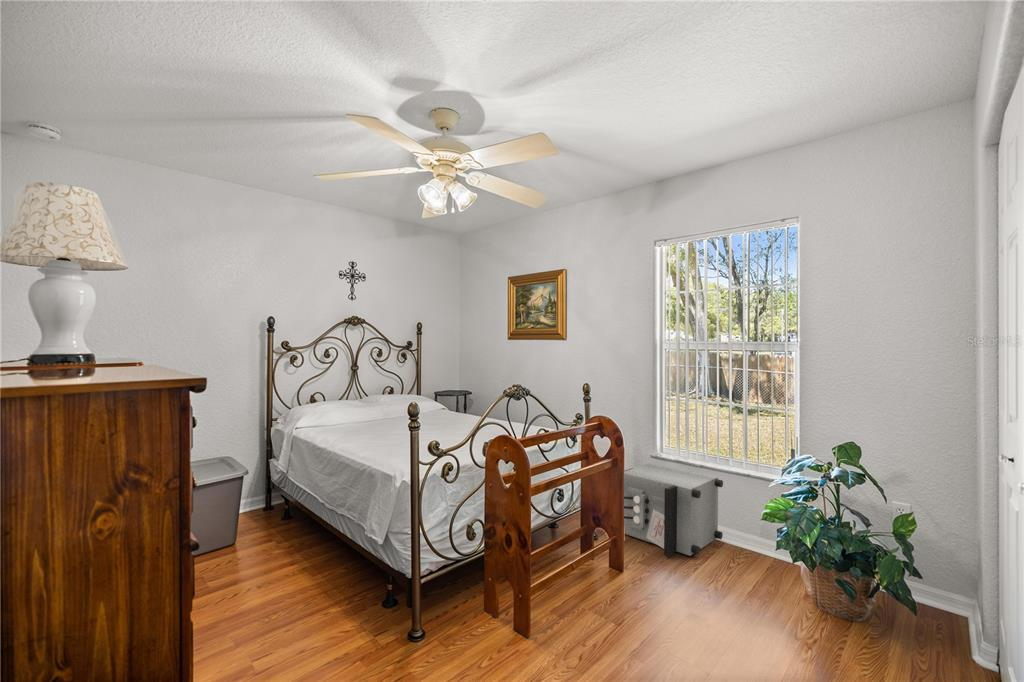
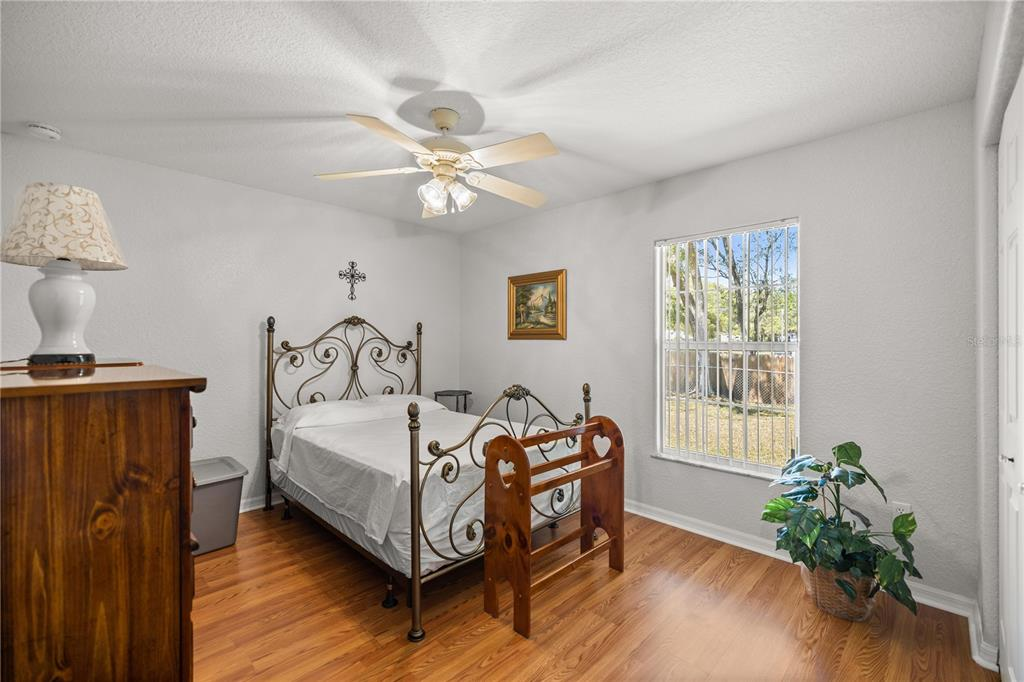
- safe (665, 506)
